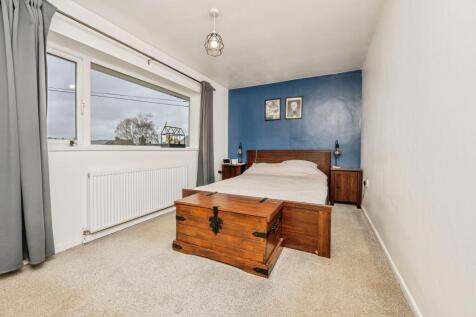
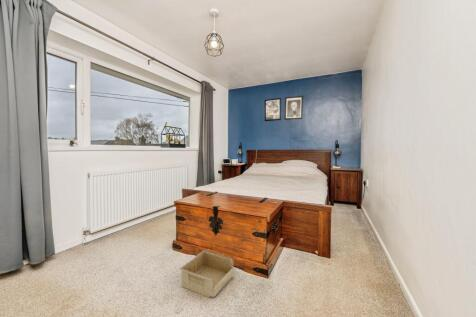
+ storage bin (208, 271)
